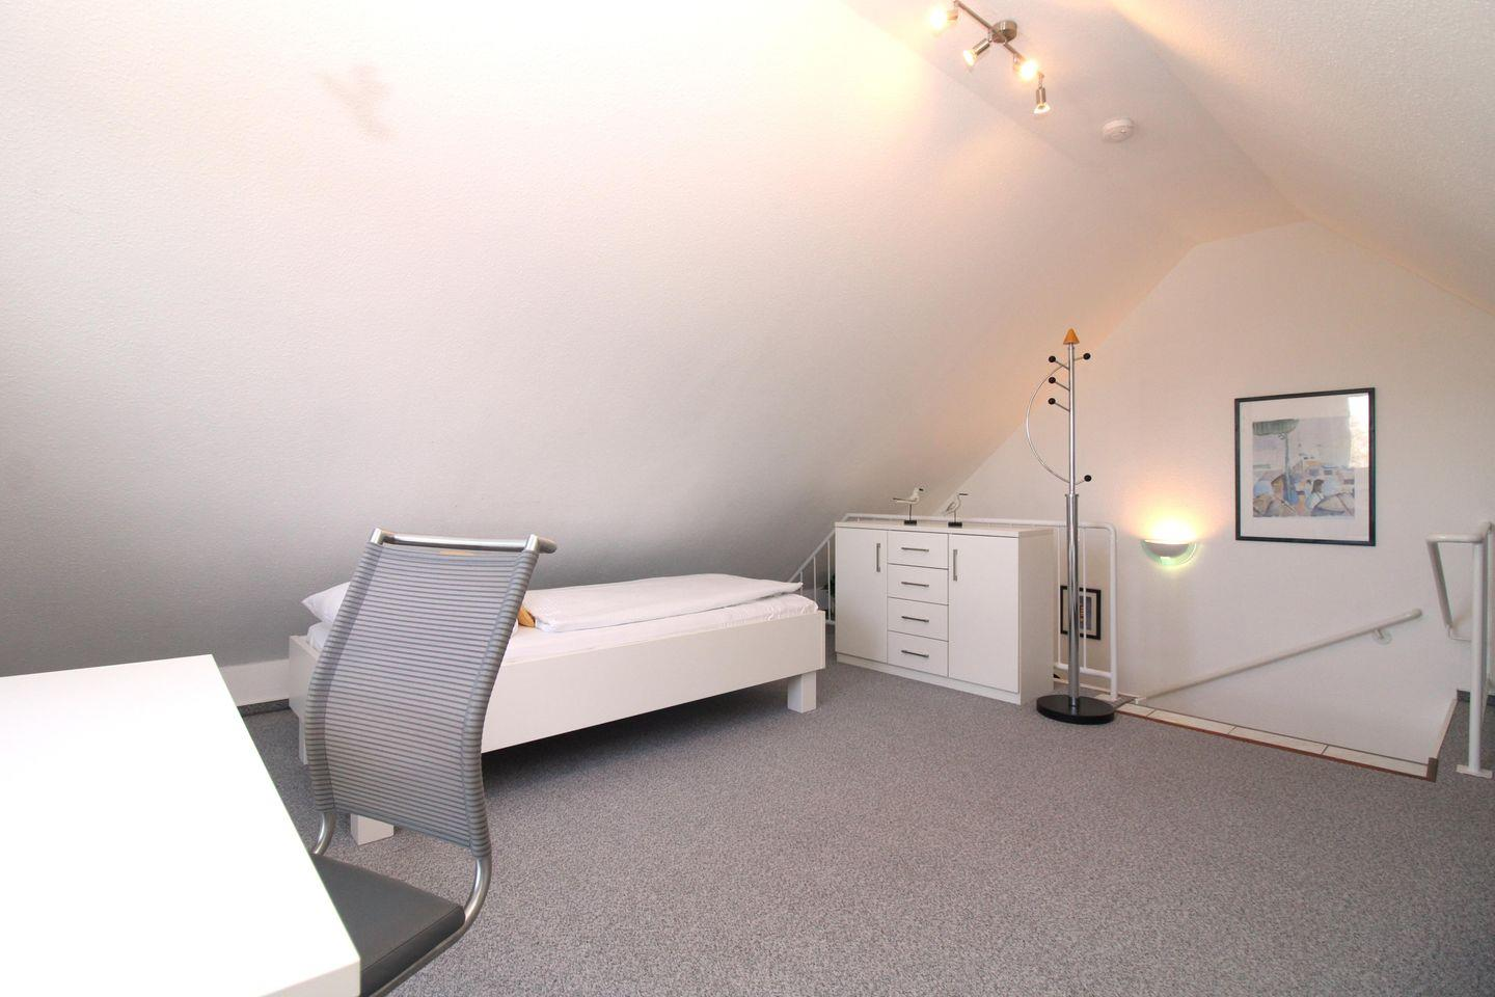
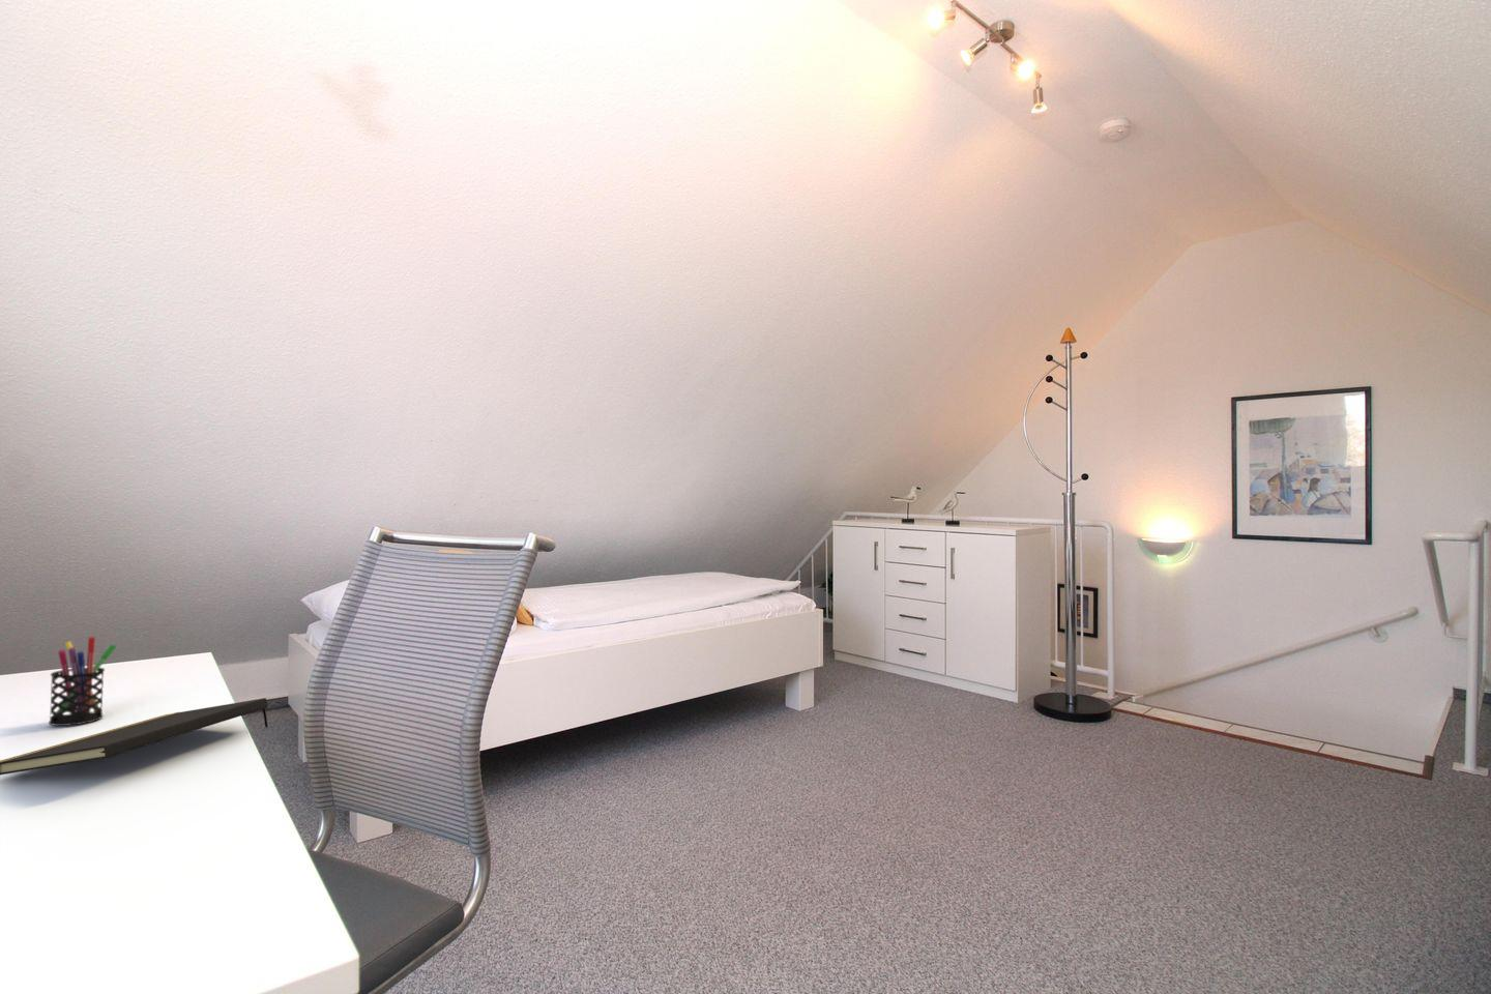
+ pen holder (85, 676)
+ notepad (140, 733)
